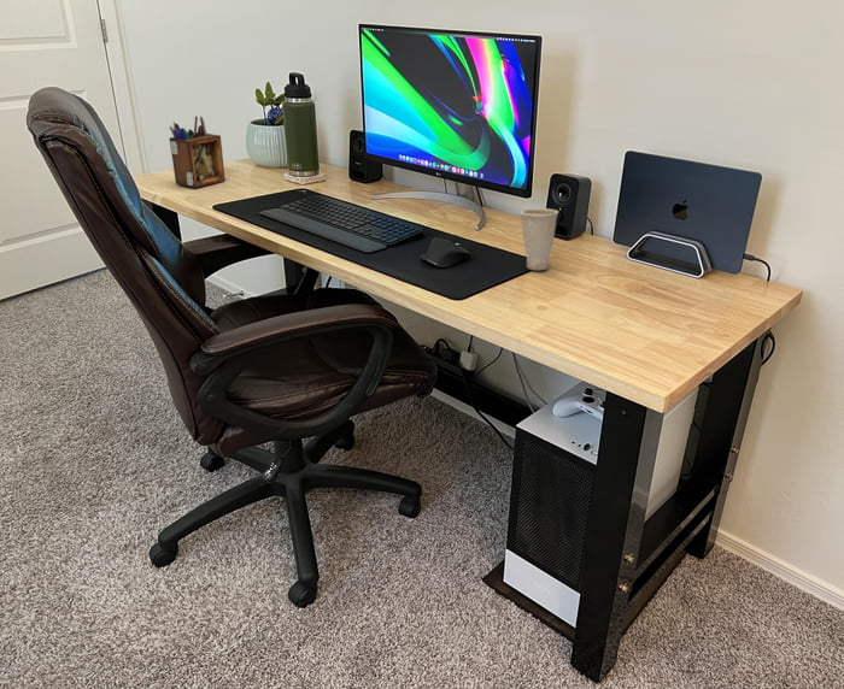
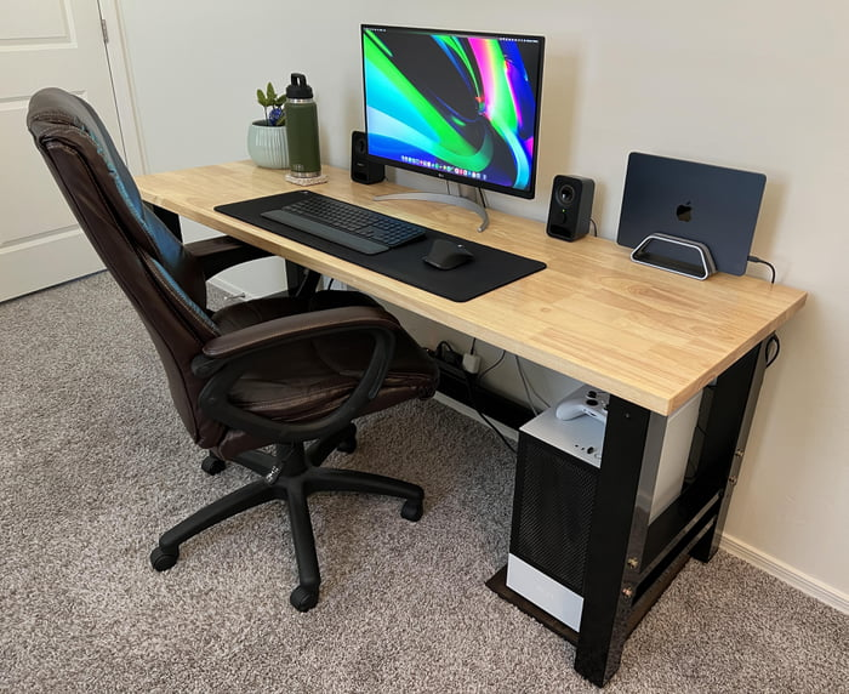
- cup (537, 237)
- desk organizer (197, 151)
